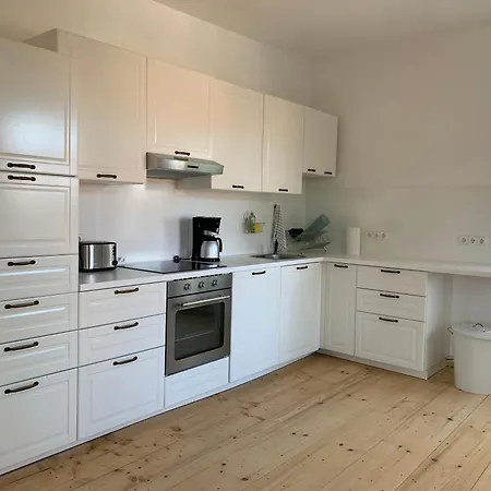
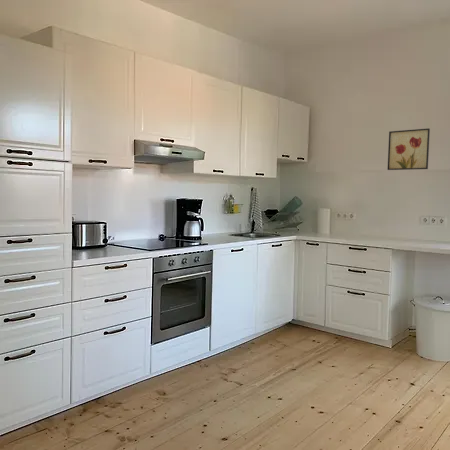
+ wall art (408, 149)
